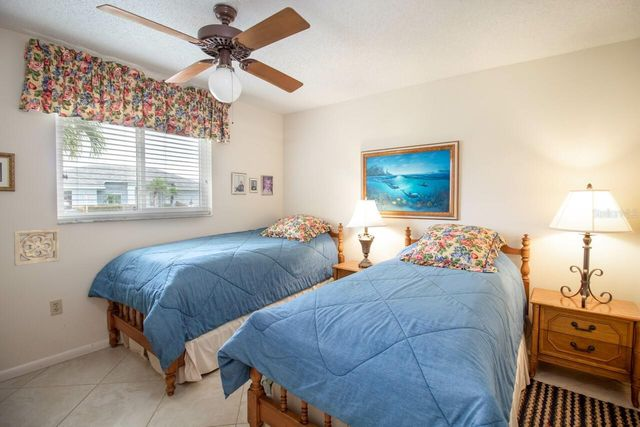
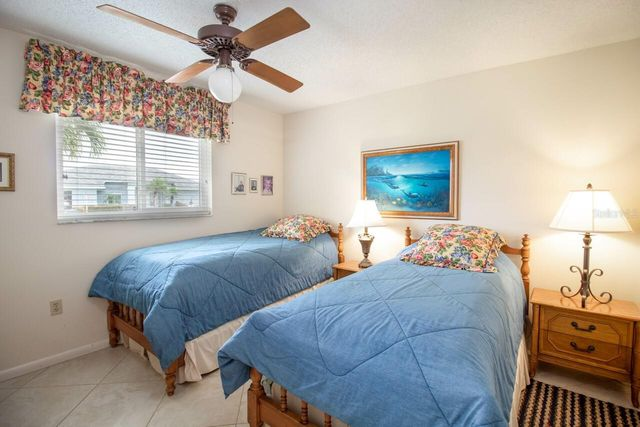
- wall ornament (37, 247)
